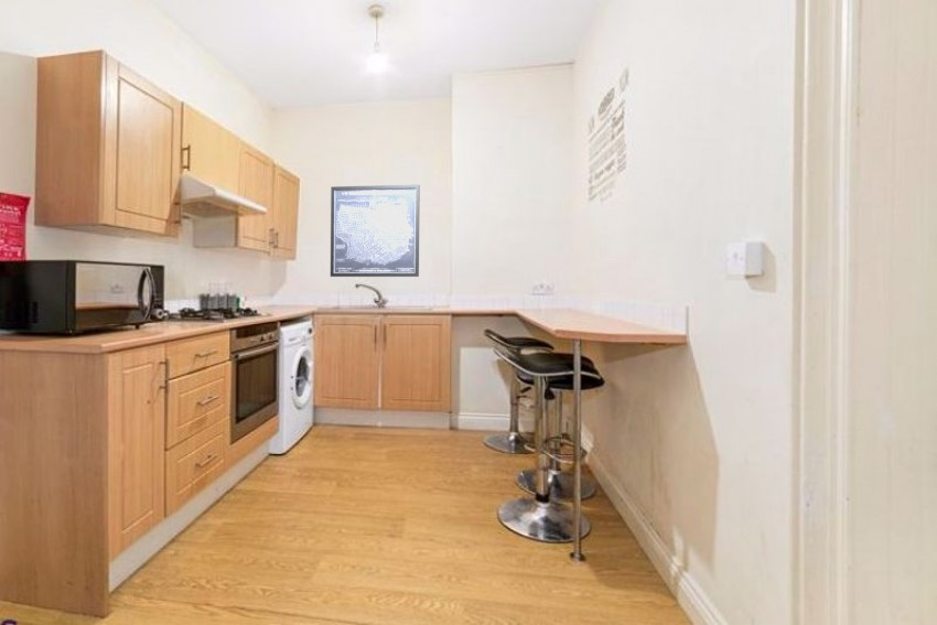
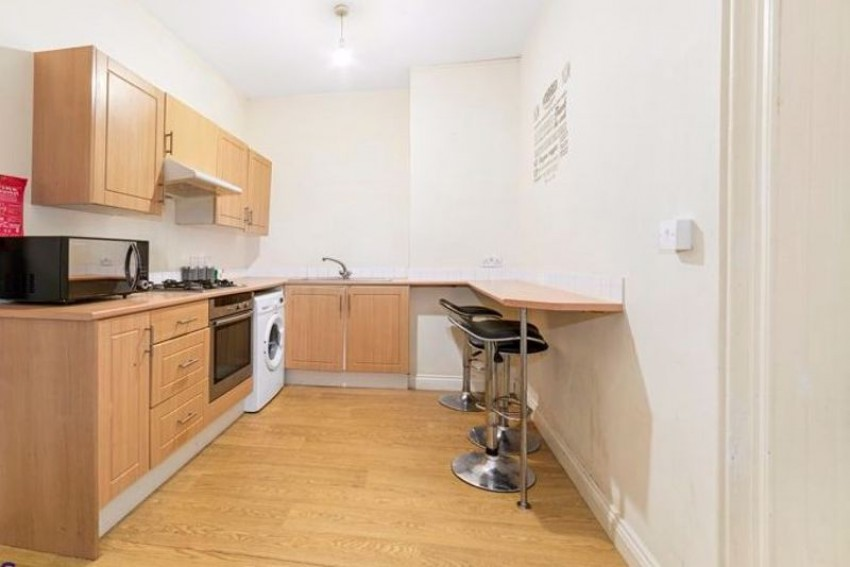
- wall art (374, 230)
